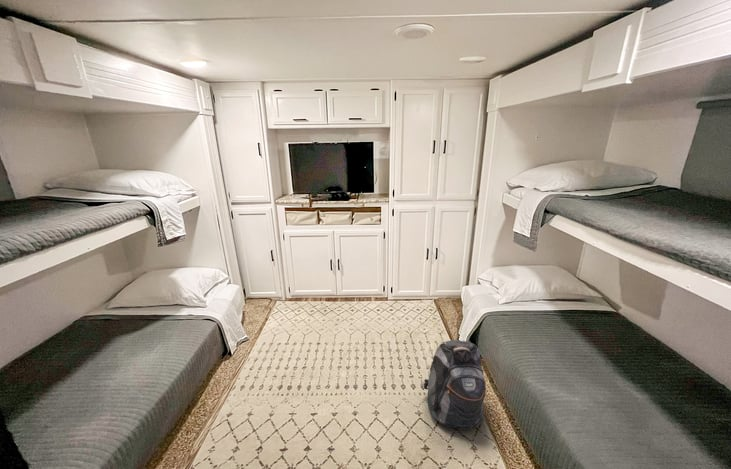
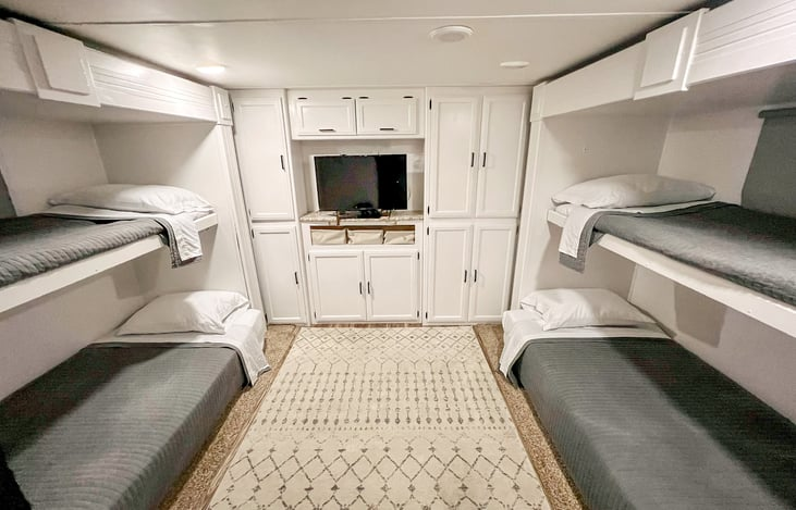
- backpack (457, 377)
